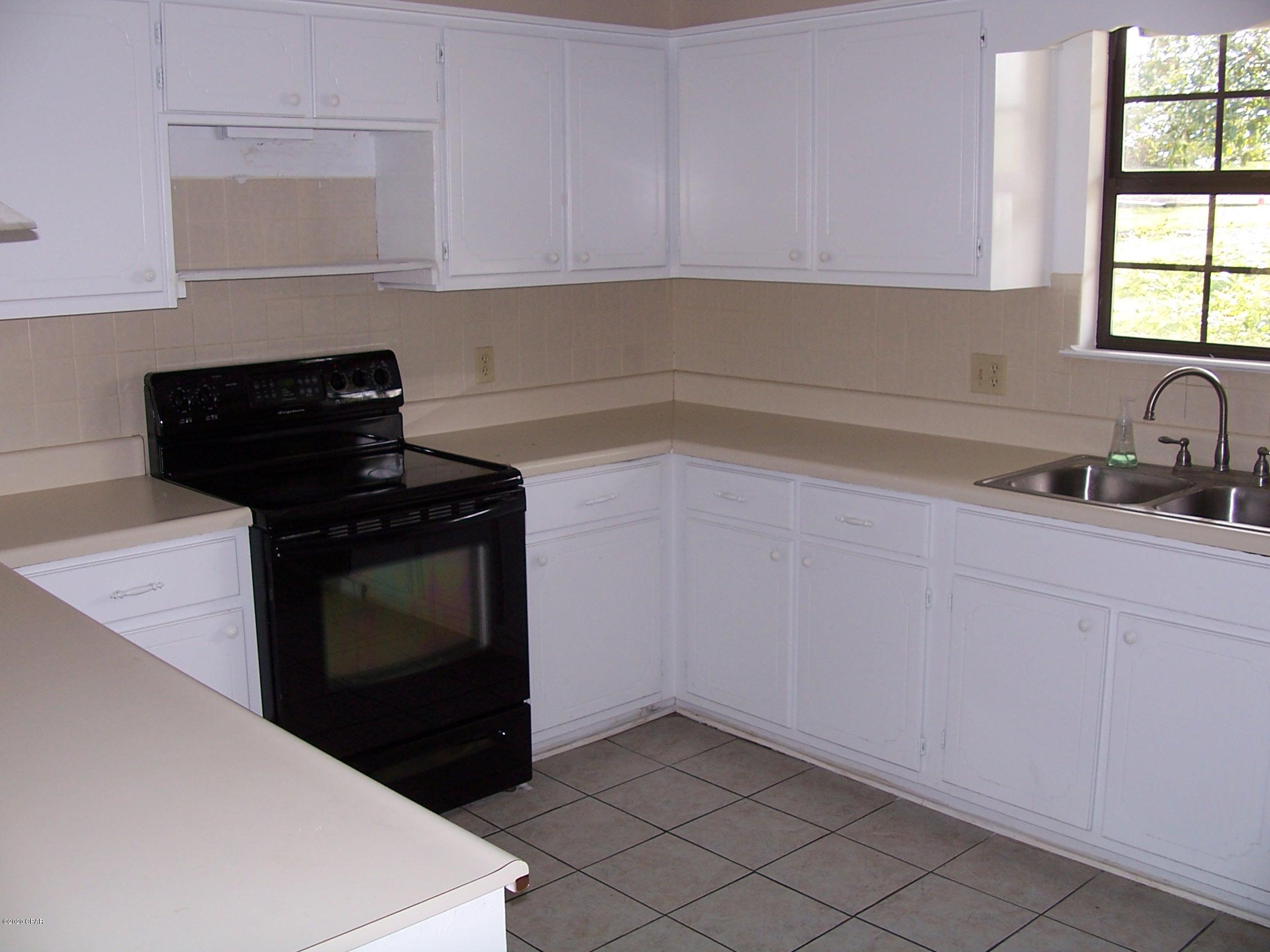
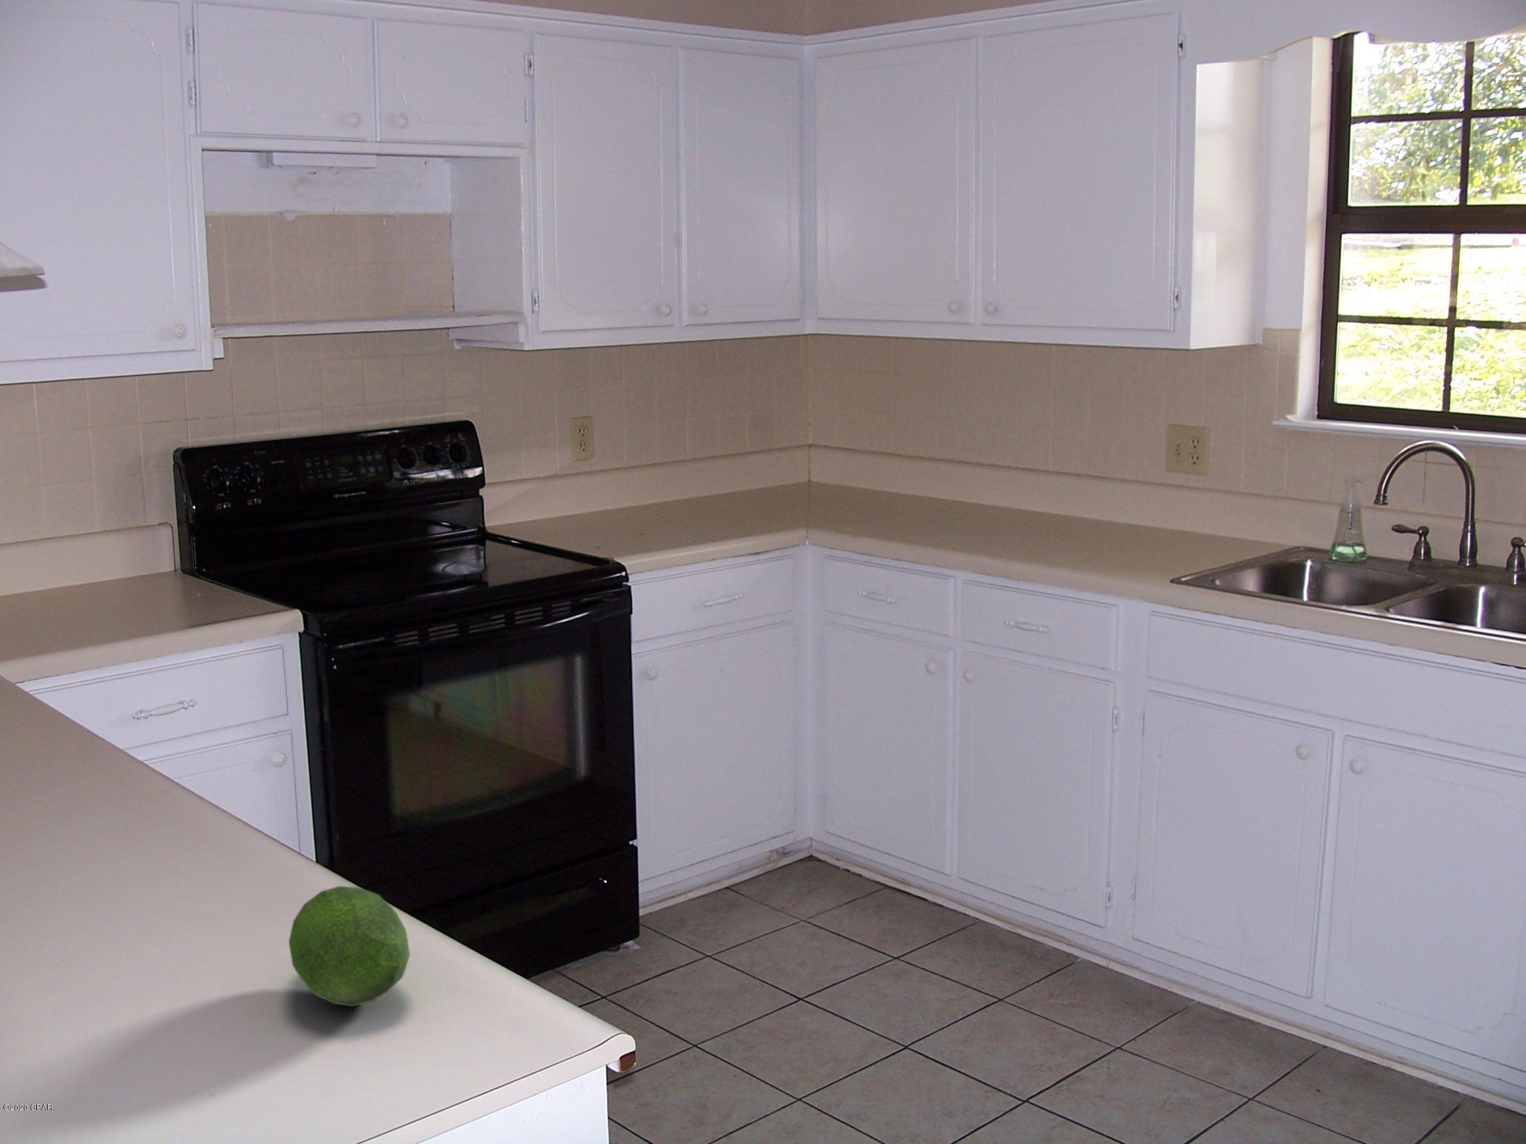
+ fruit (345, 939)
